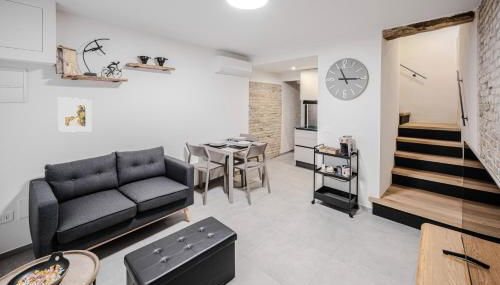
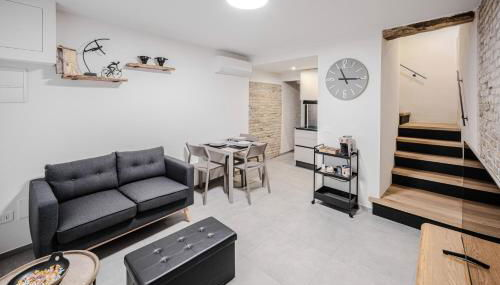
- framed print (75, 115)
